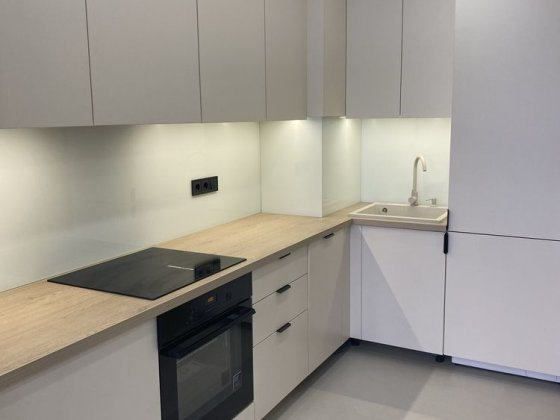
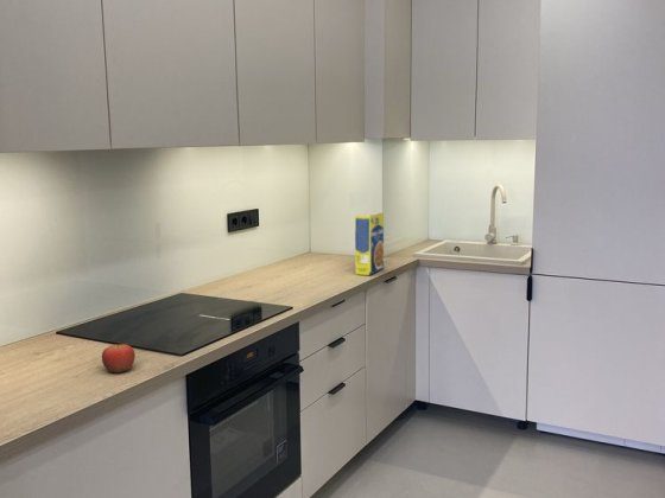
+ fruit (118, 356)
+ legume (369, 242)
